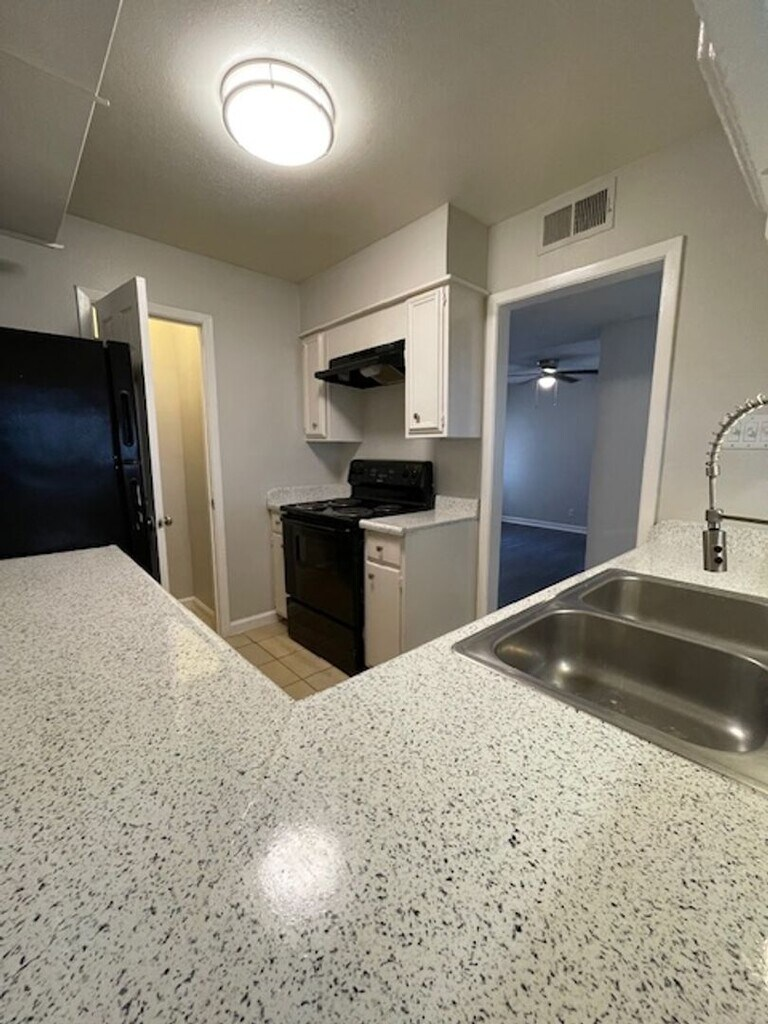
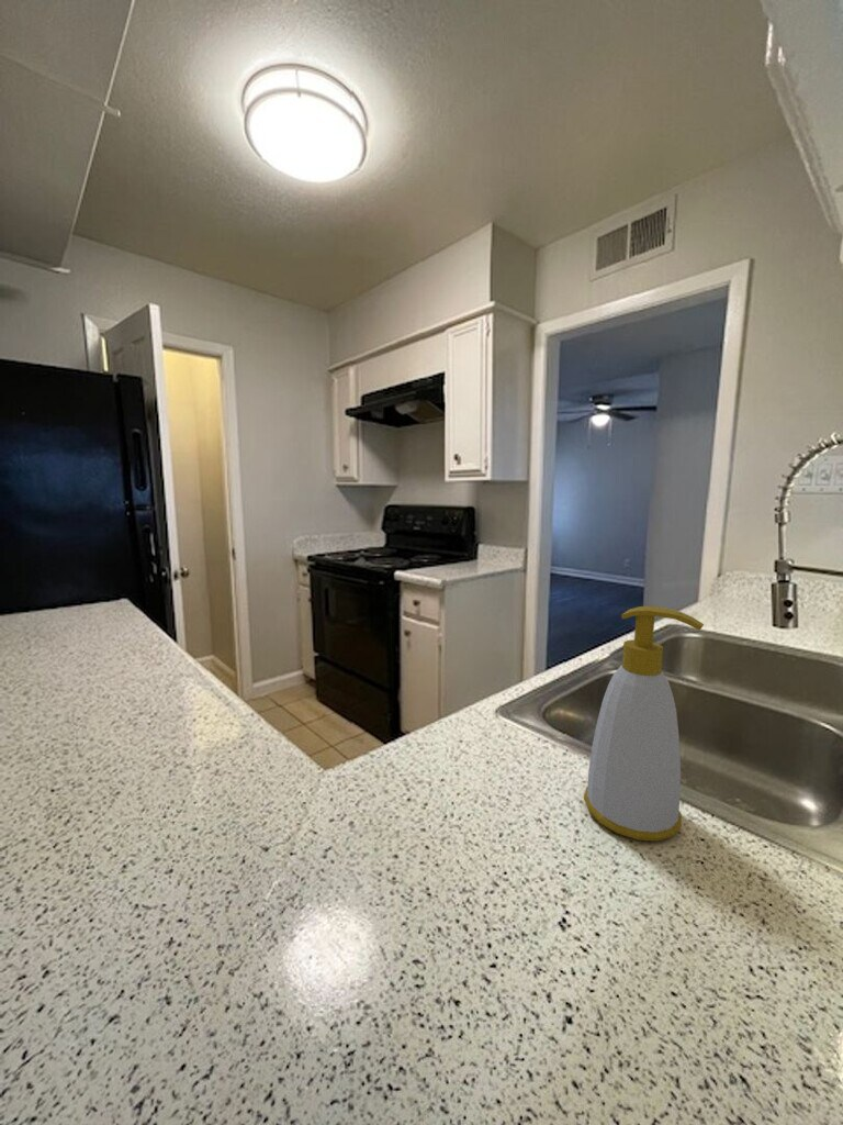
+ soap bottle (639, 713)
